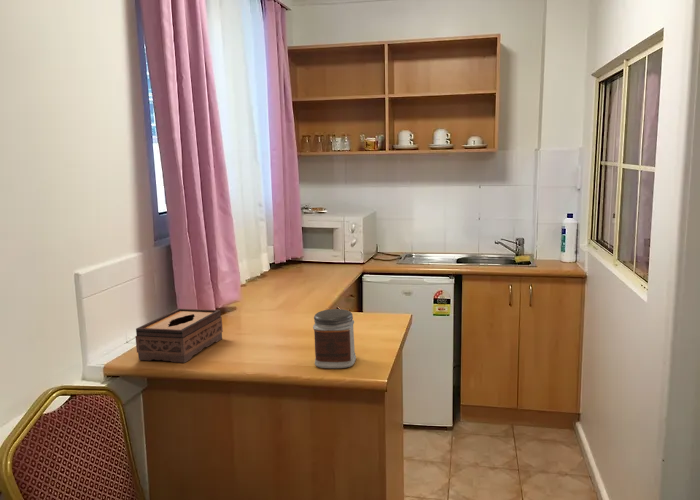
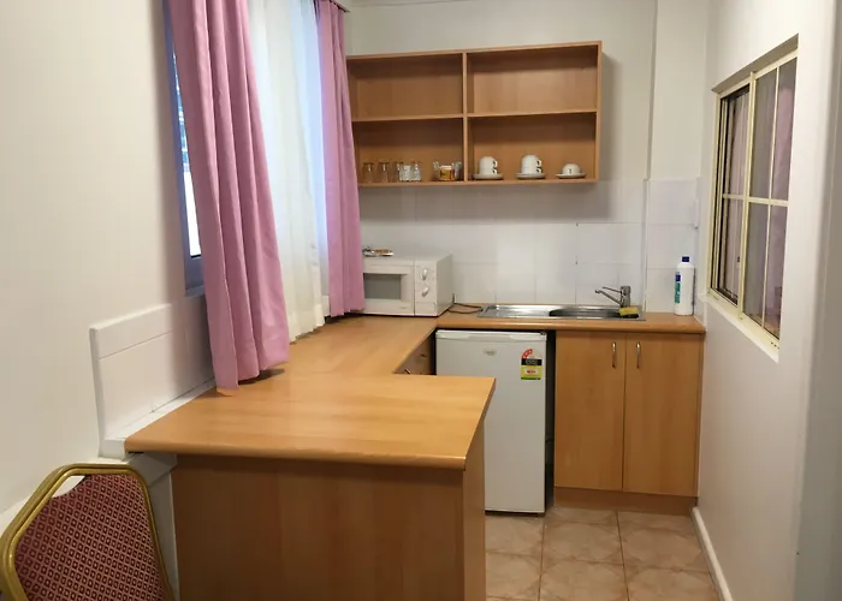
- tissue box (181, 333)
- jar (334, 337)
